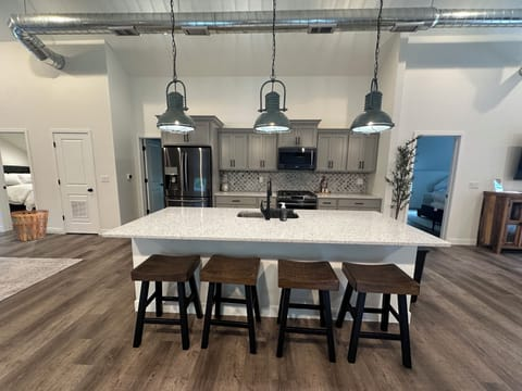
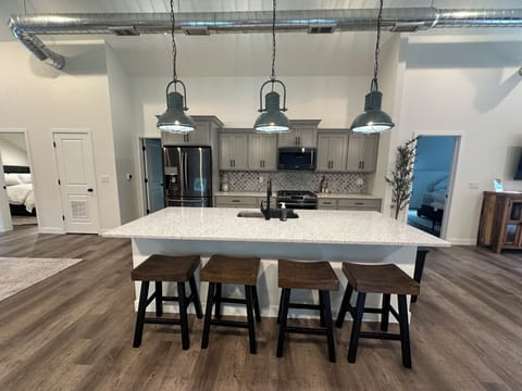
- basket (32, 224)
